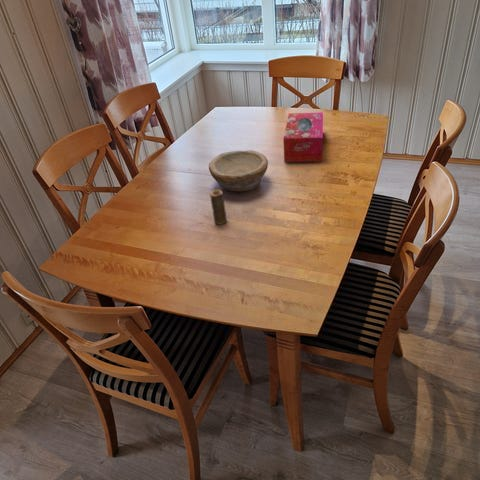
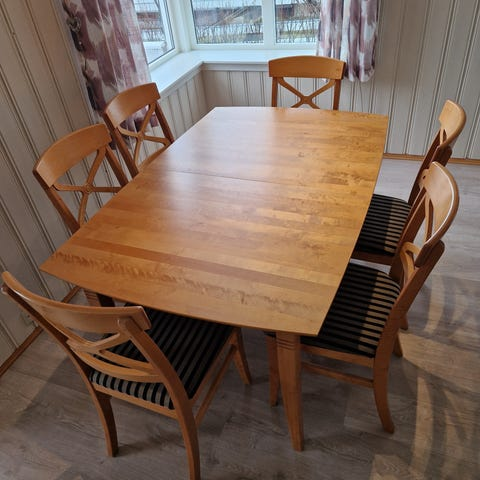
- bowl (239, 173)
- candle (218, 207)
- tissue box (304, 136)
